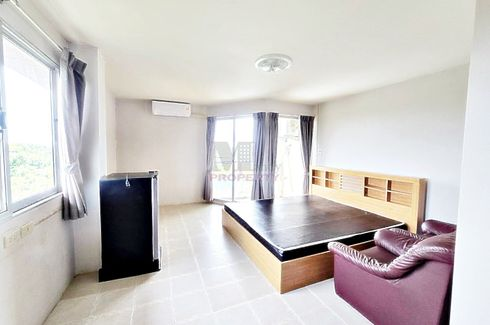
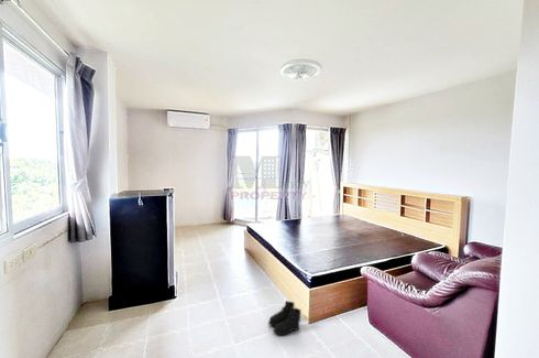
+ boots (284, 315)
